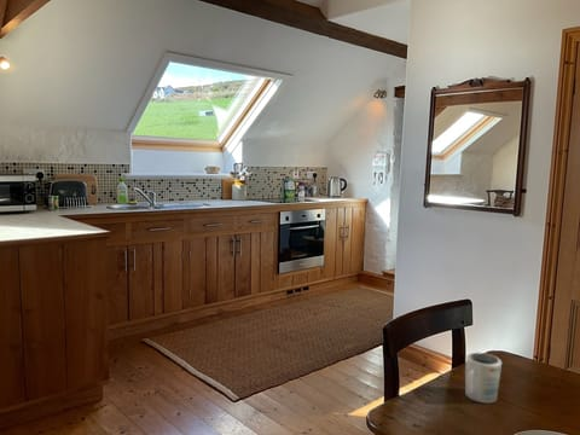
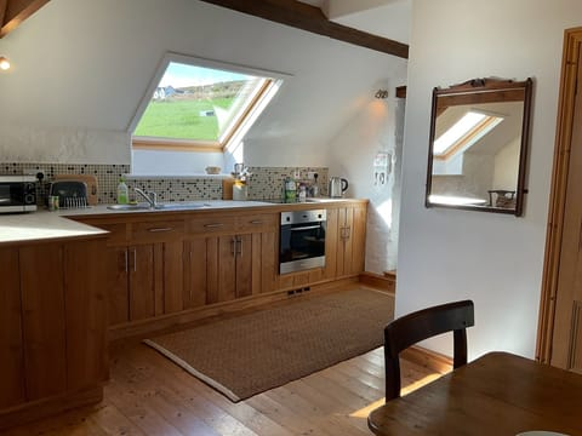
- mug (478, 378)
